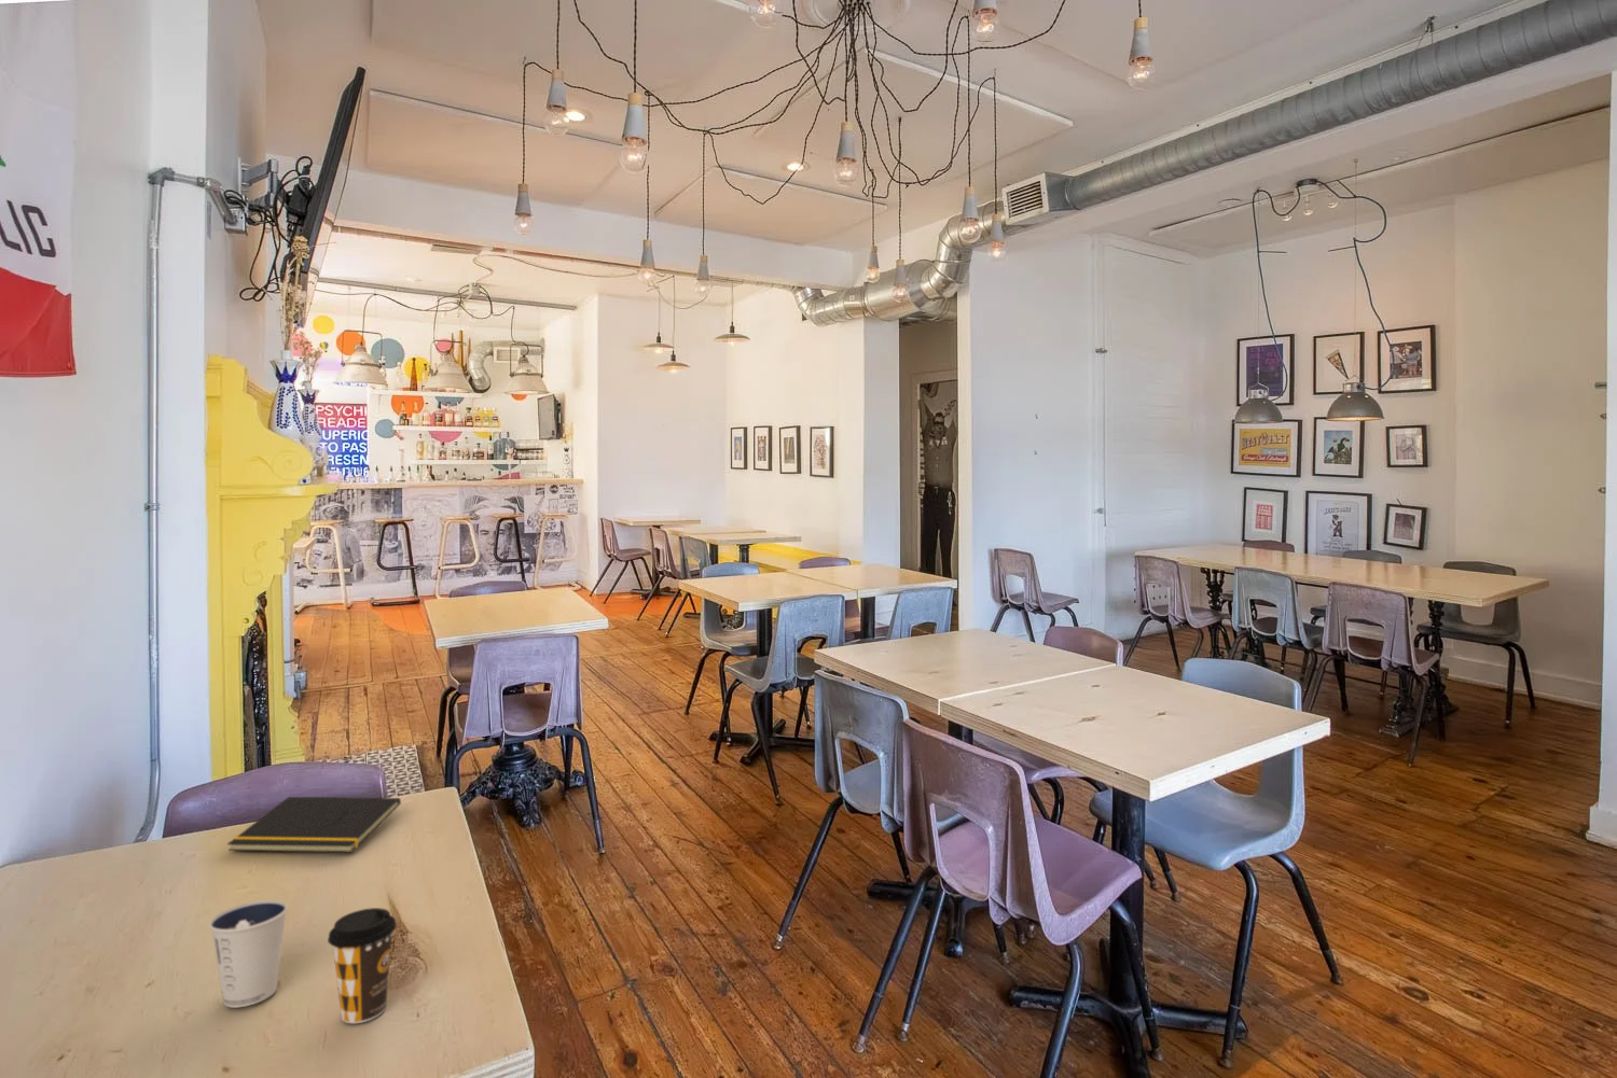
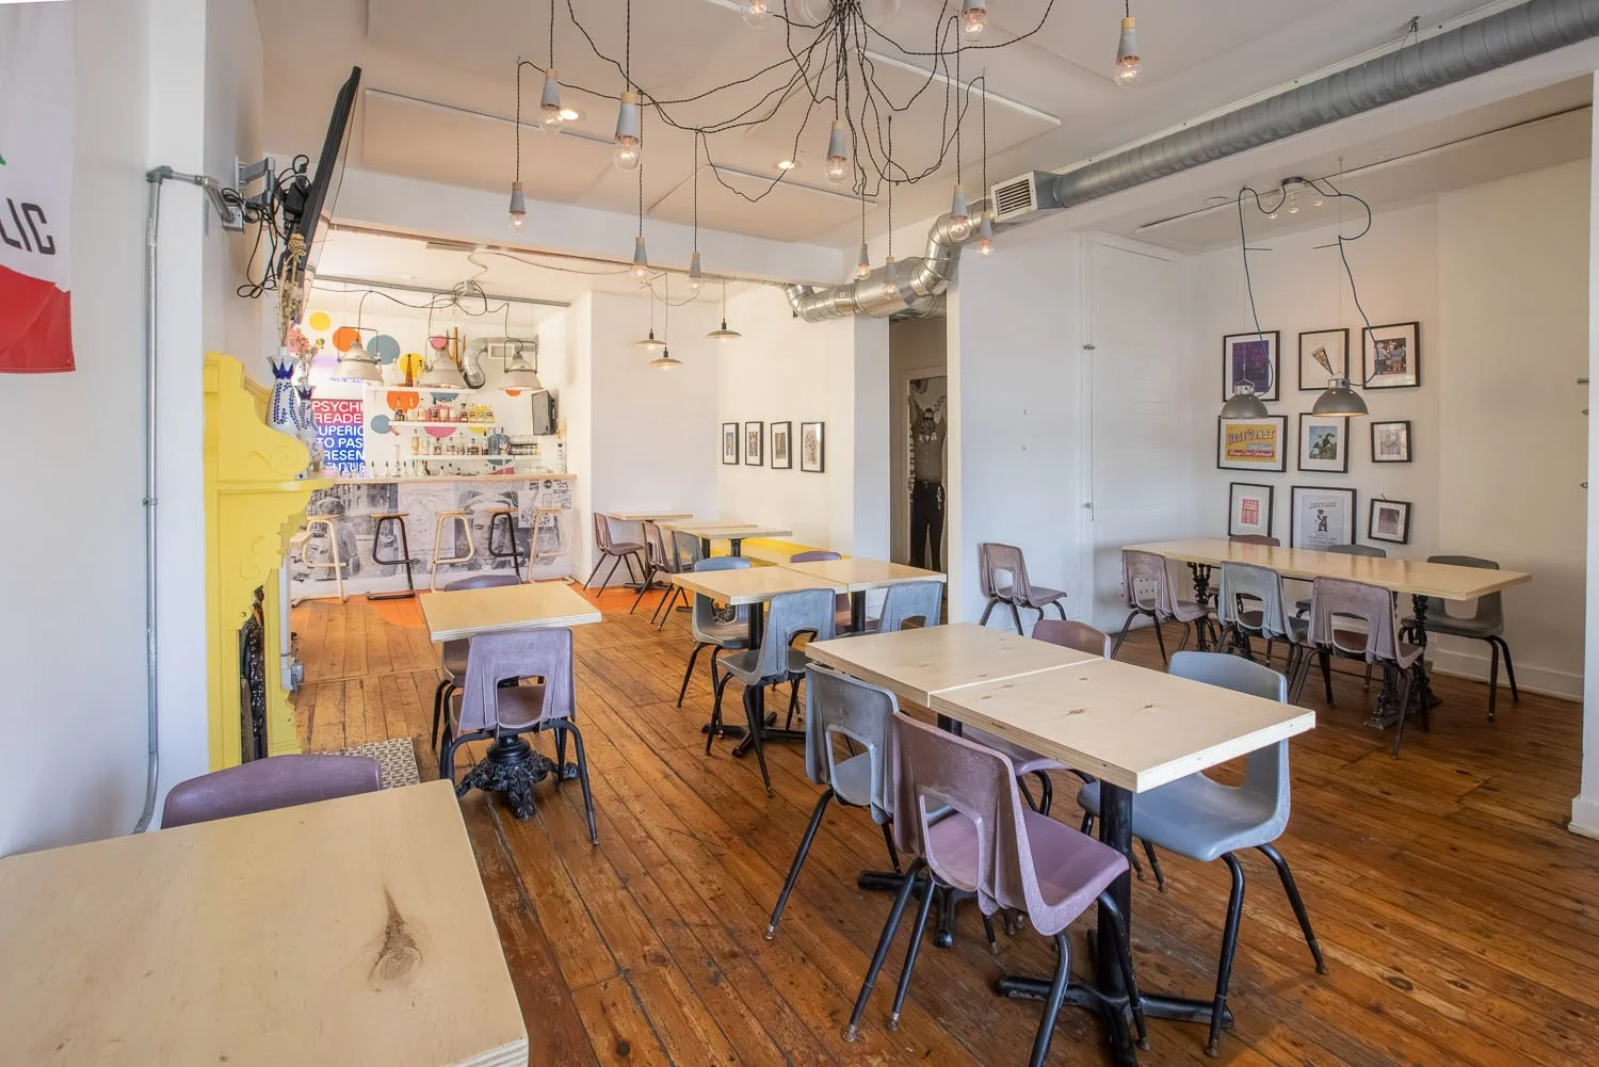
- dixie cup (249, 954)
- notepad (318, 823)
- coffee cup (362, 965)
